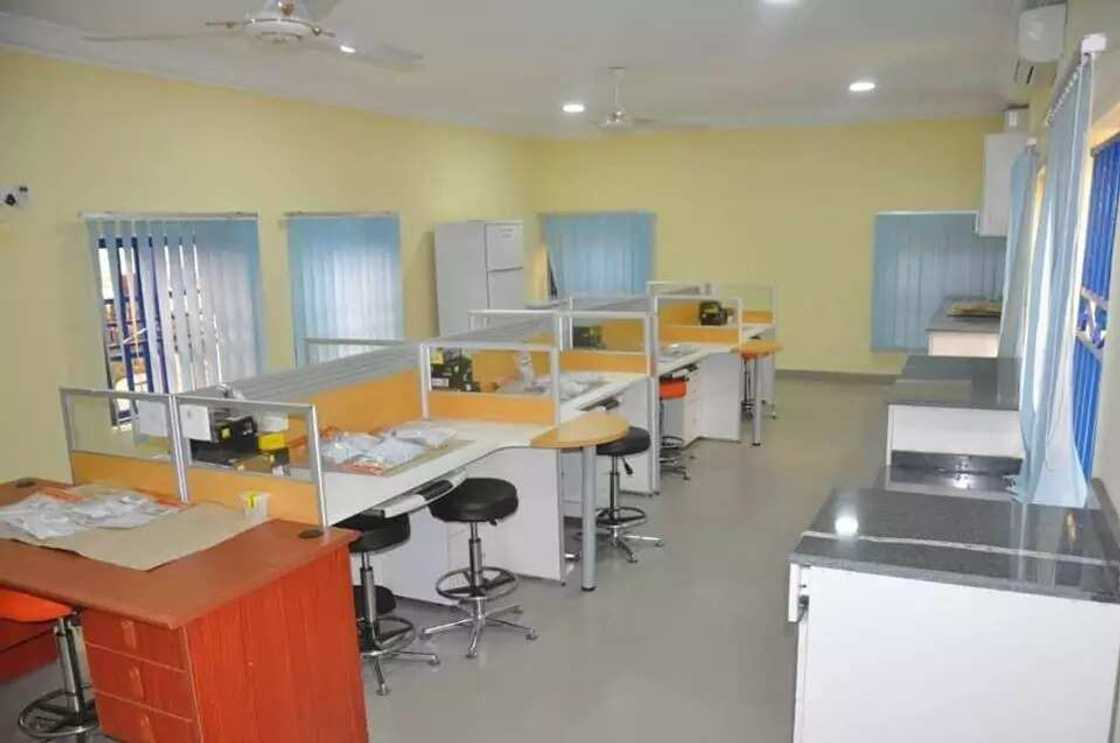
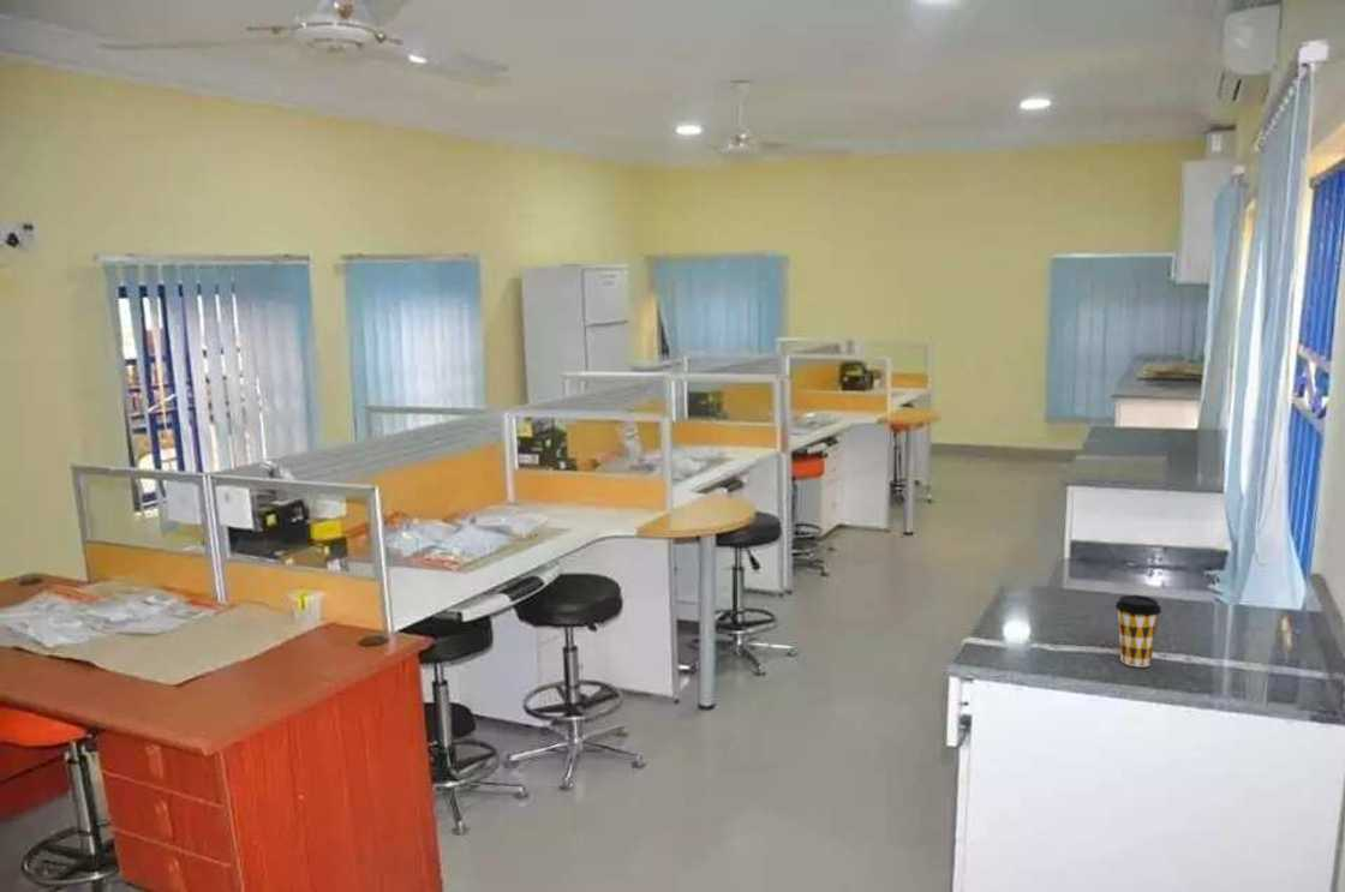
+ coffee cup (1136, 630)
